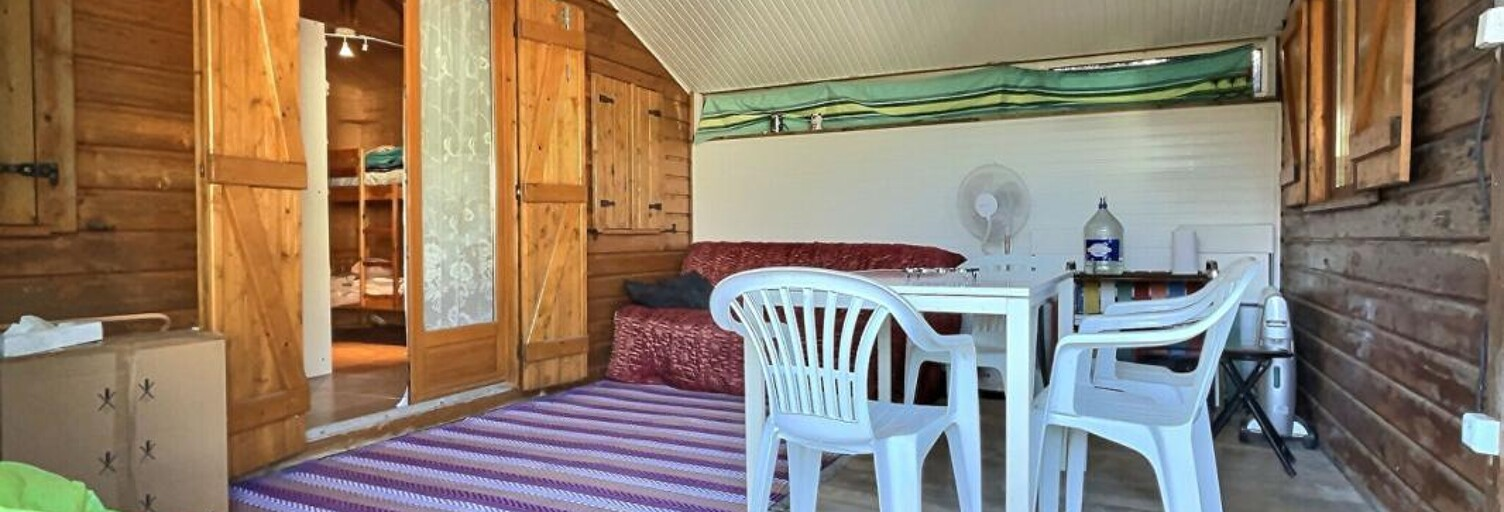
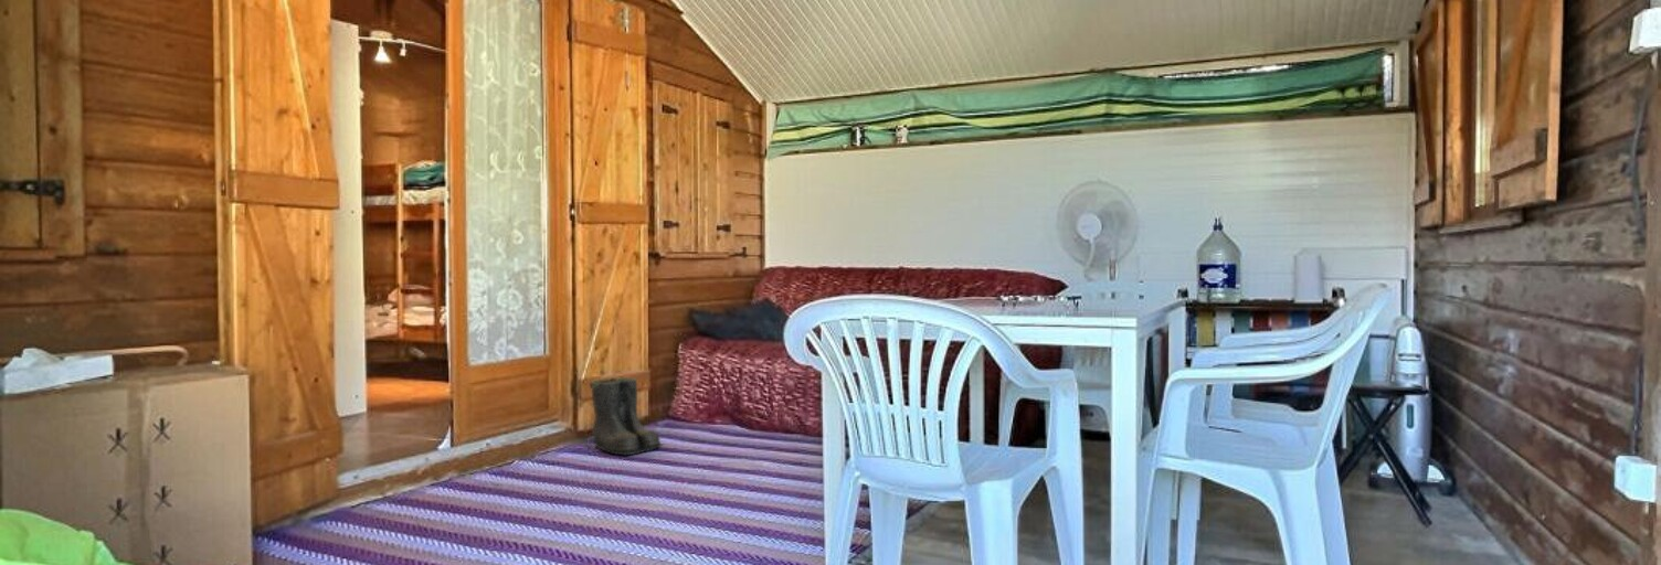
+ boots (623, 413)
